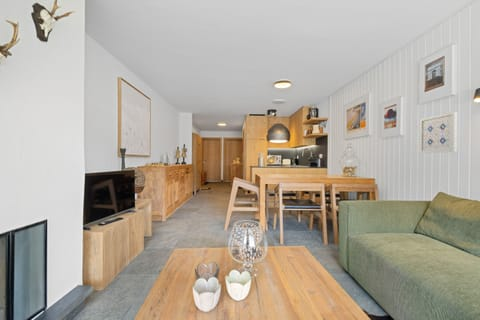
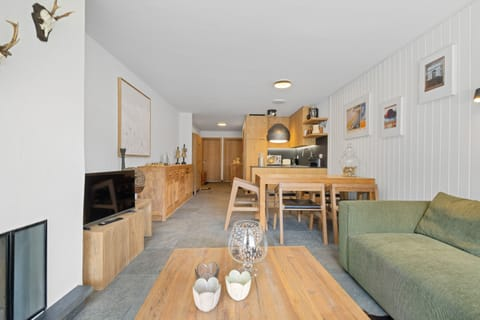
- wall art (436, 134)
